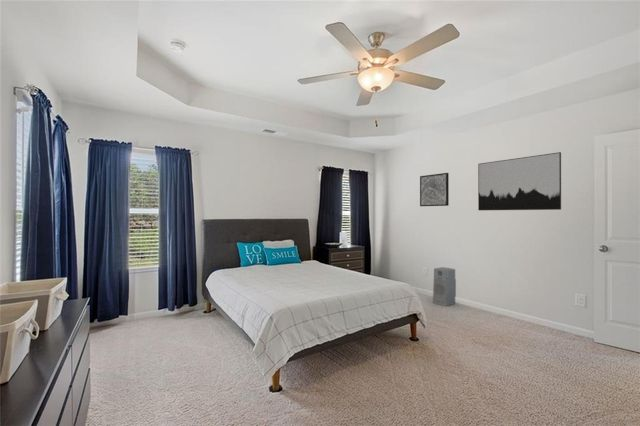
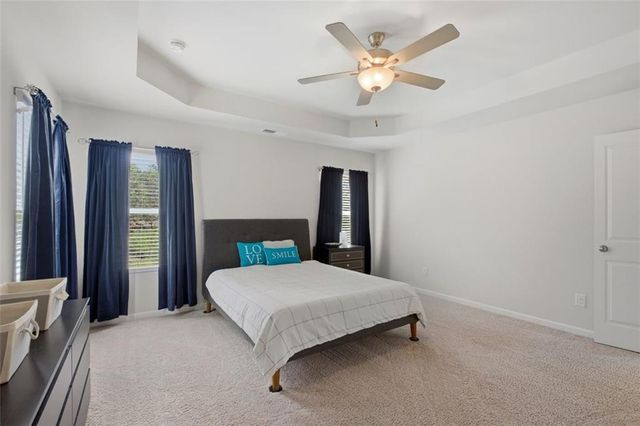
- wall art (515, 184)
- wall art (433, 190)
- air purifier (444, 285)
